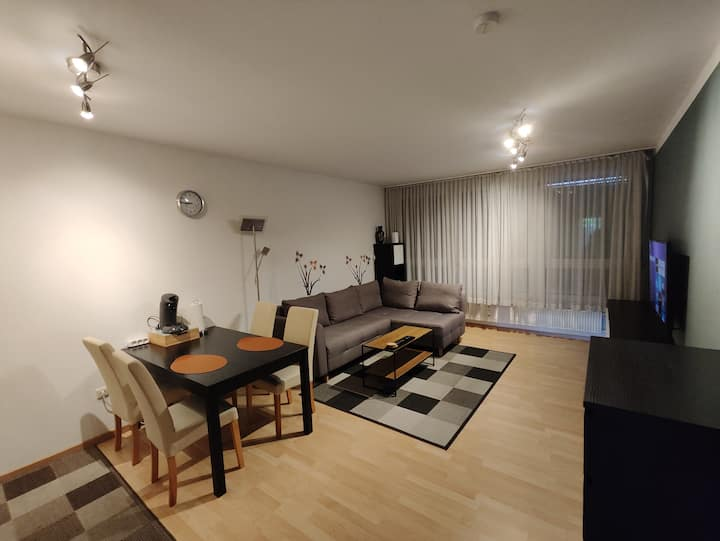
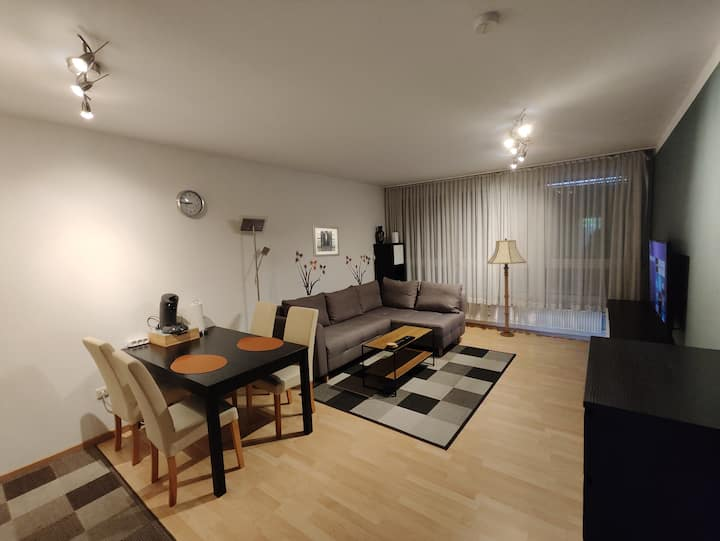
+ floor lamp (506, 286)
+ wall art (326, 241)
